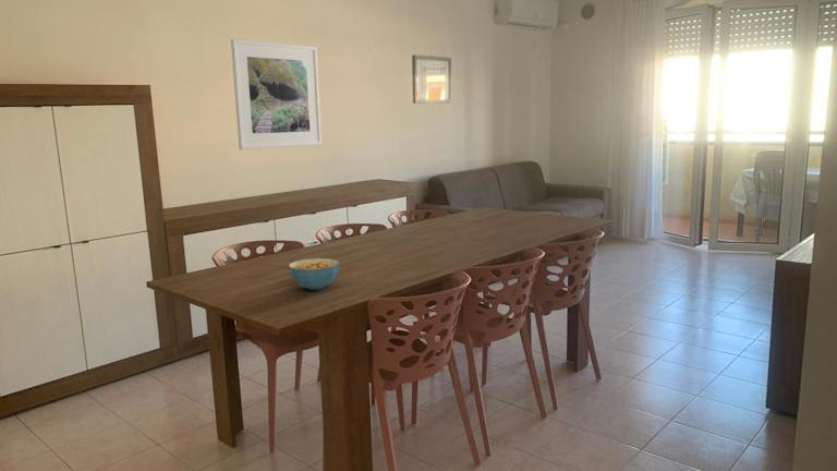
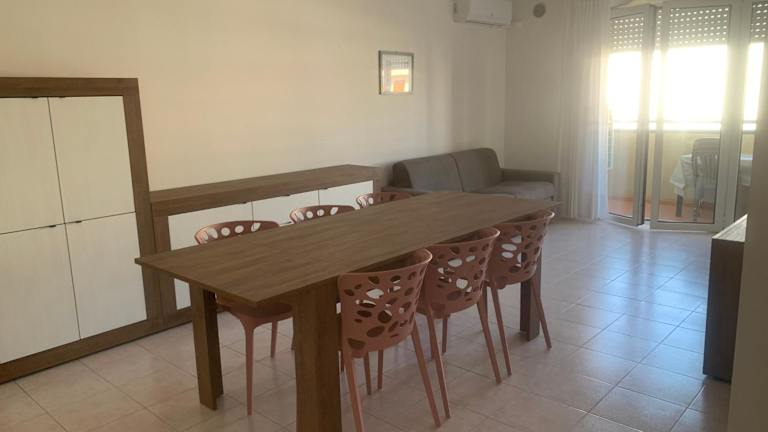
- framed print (279, 96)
- cereal bowl (314, 275)
